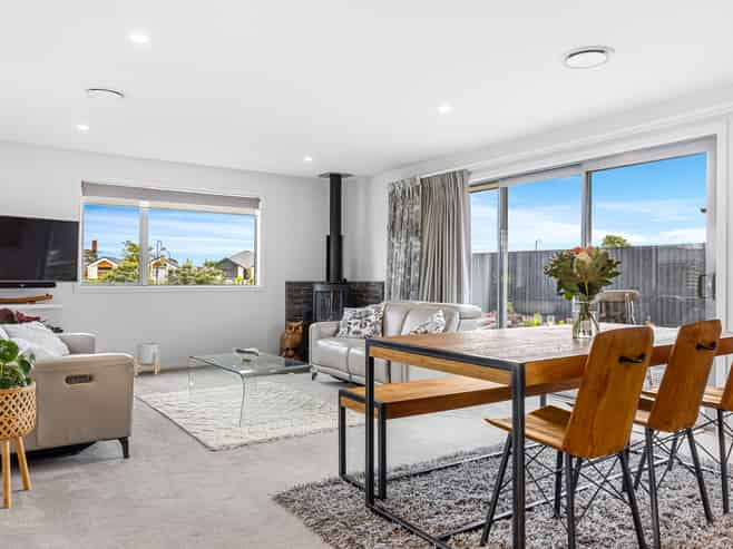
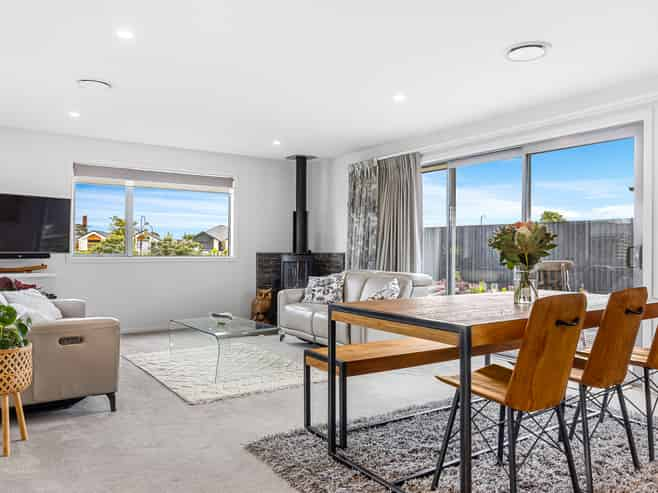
- planter (147, 359)
